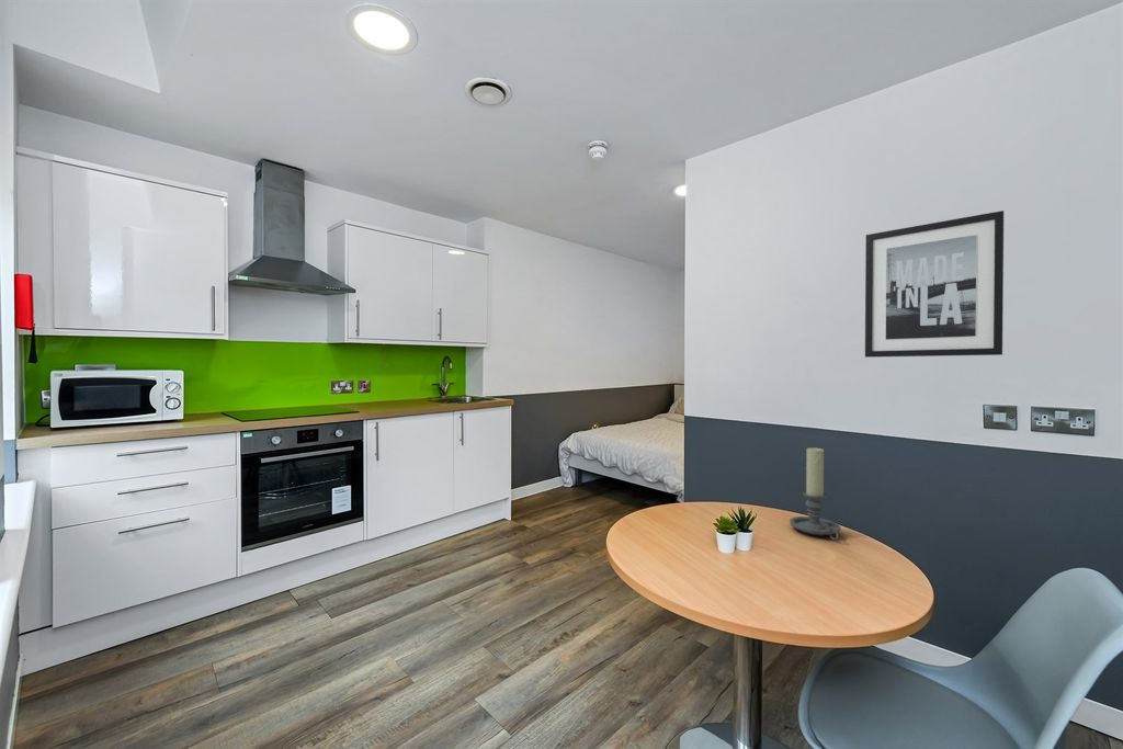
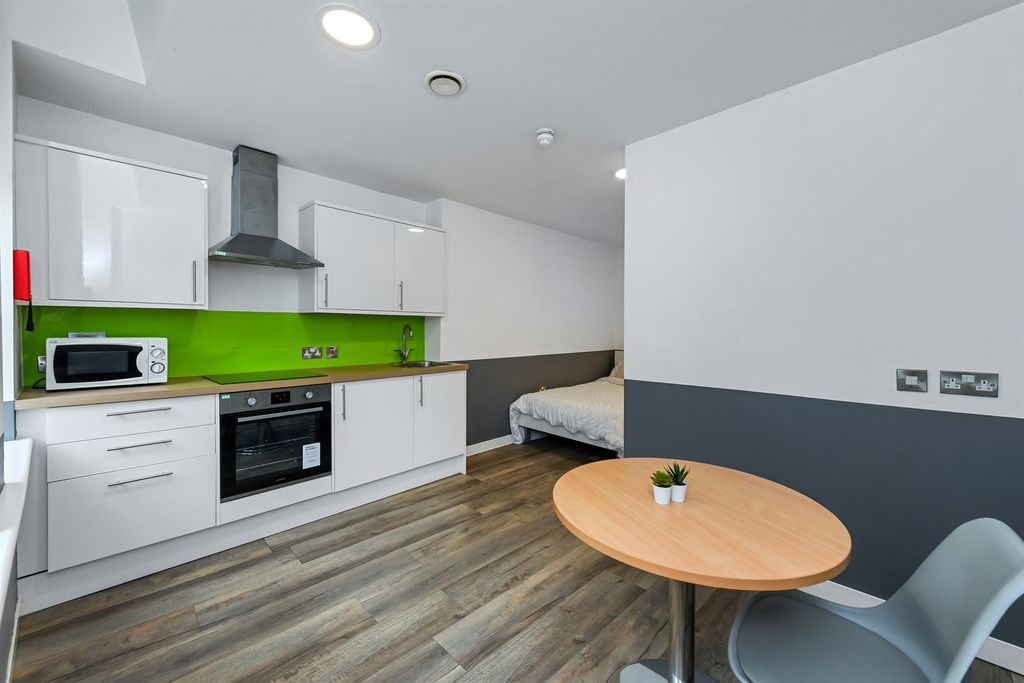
- candle holder (817, 490)
- wall art (929, 290)
